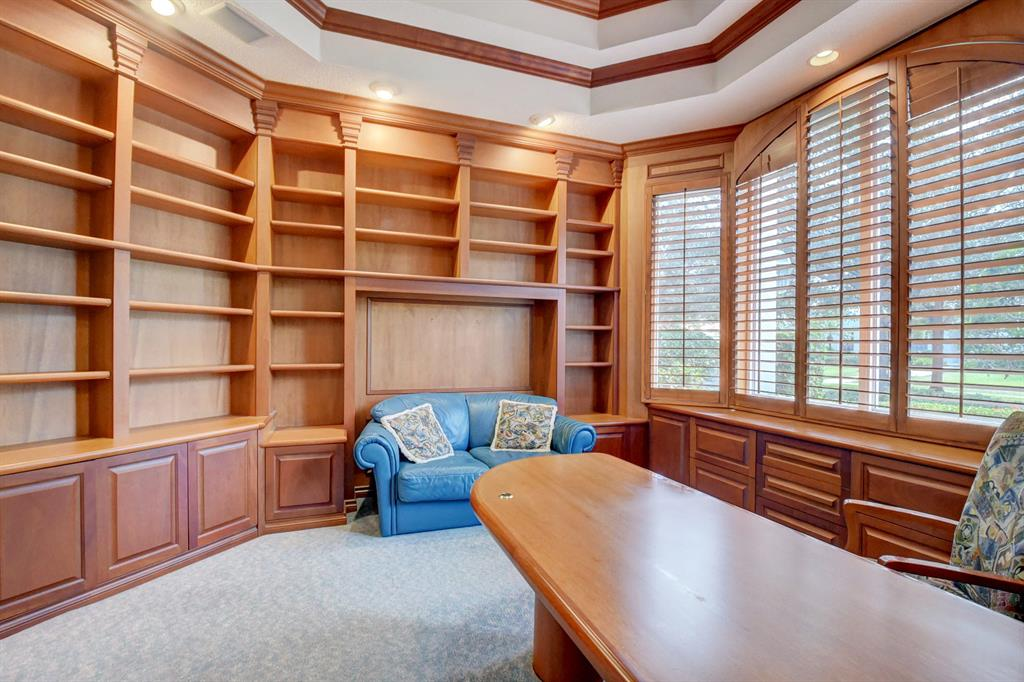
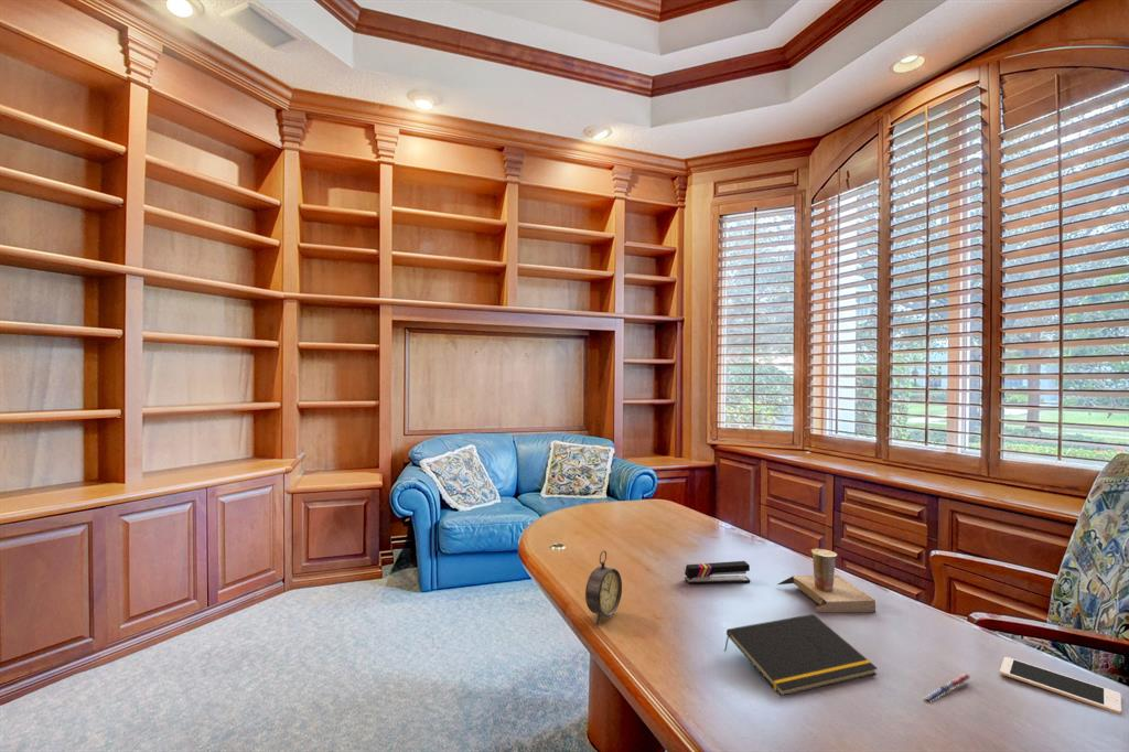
+ notepad (798, 651)
+ alarm clock (602, 583)
+ cell phone (1057, 683)
+ stapler (717, 571)
+ pen (947, 686)
+ cup (822, 574)
